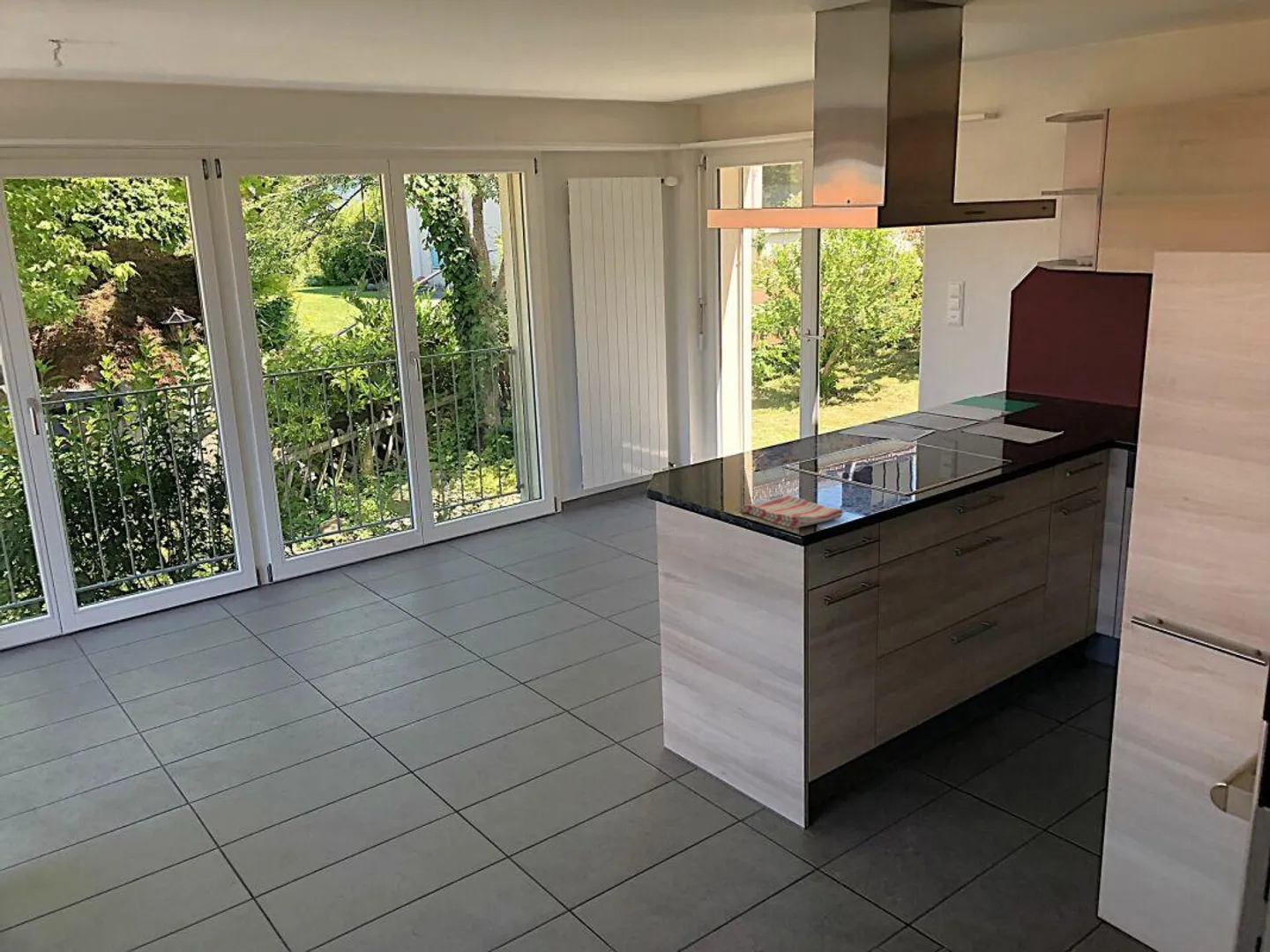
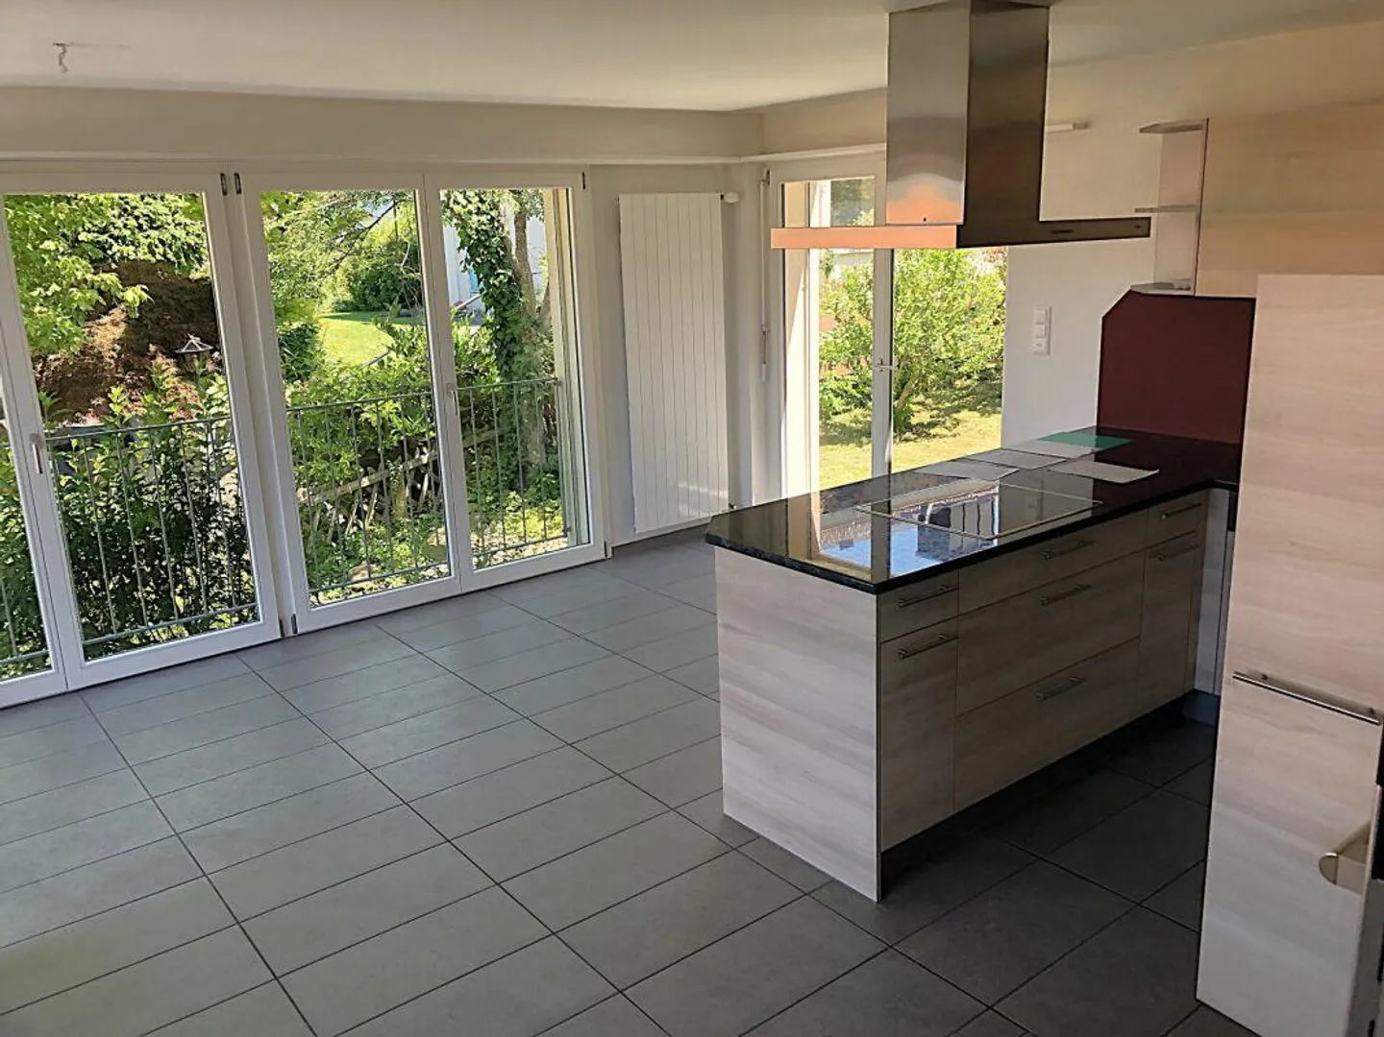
- dish towel (791, 509)
